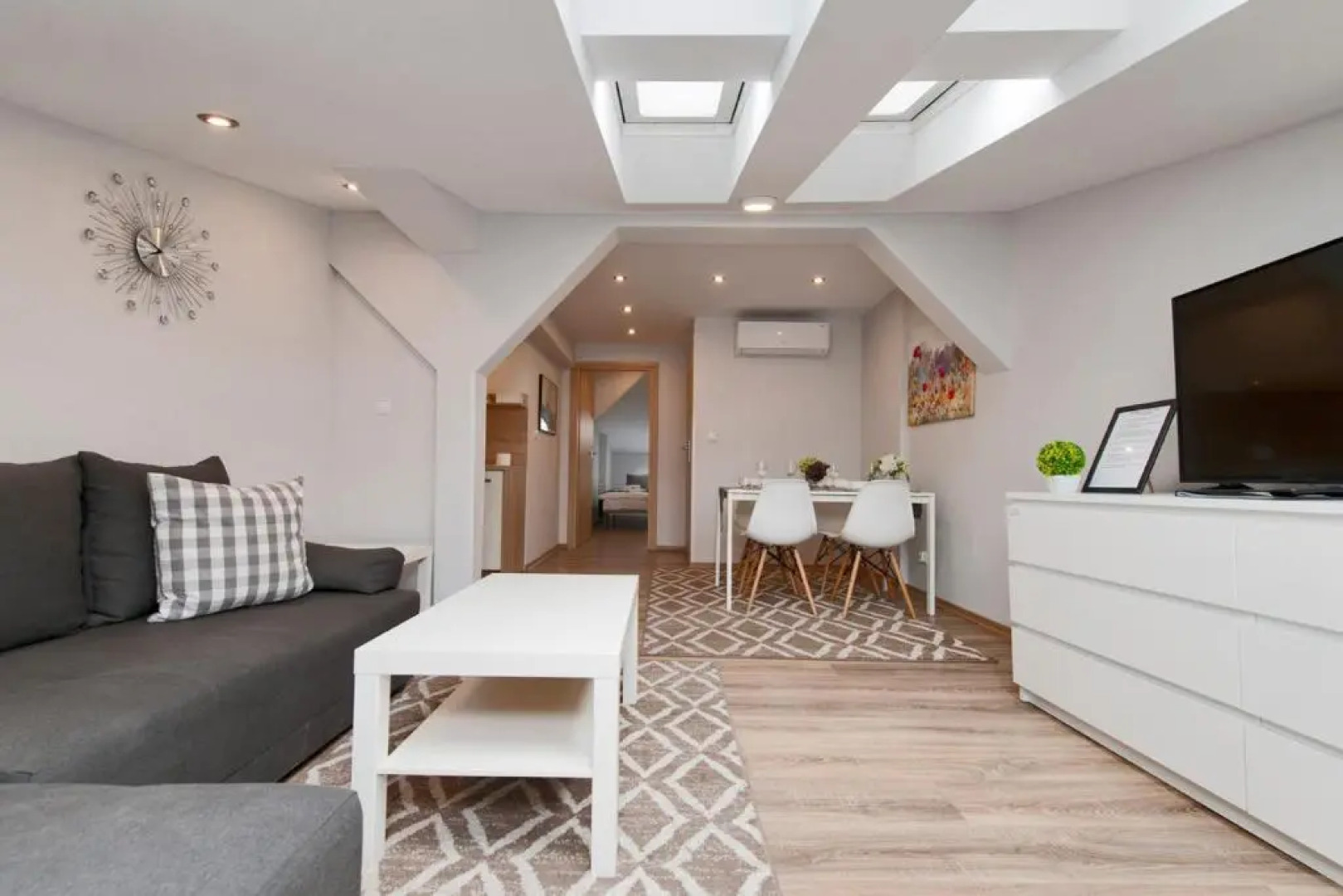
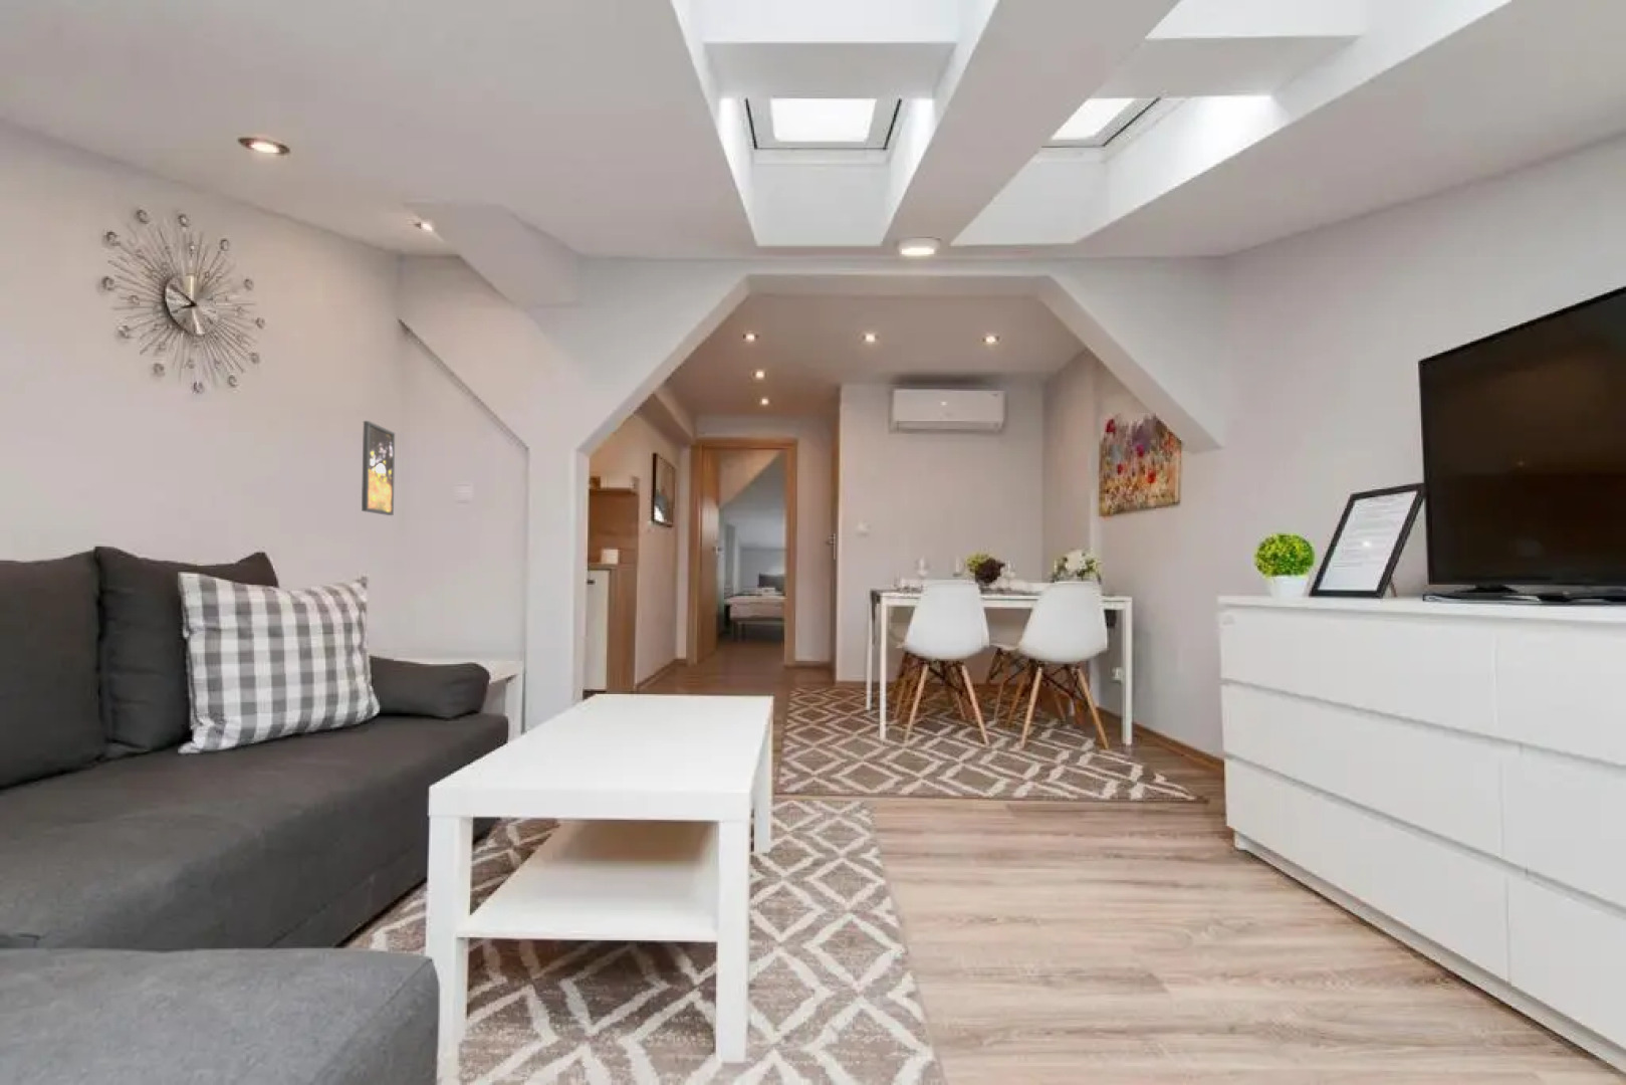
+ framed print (379, 470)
